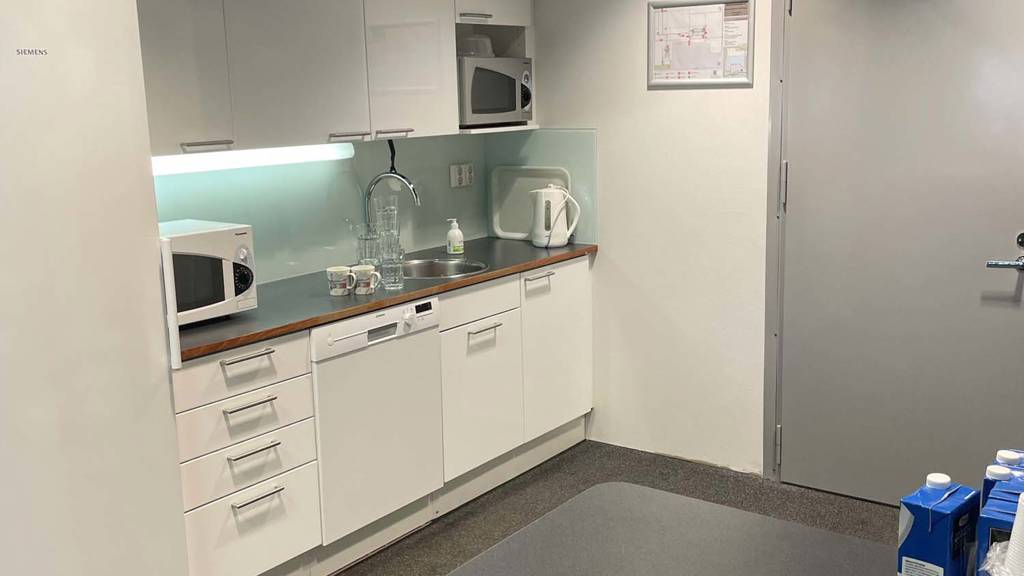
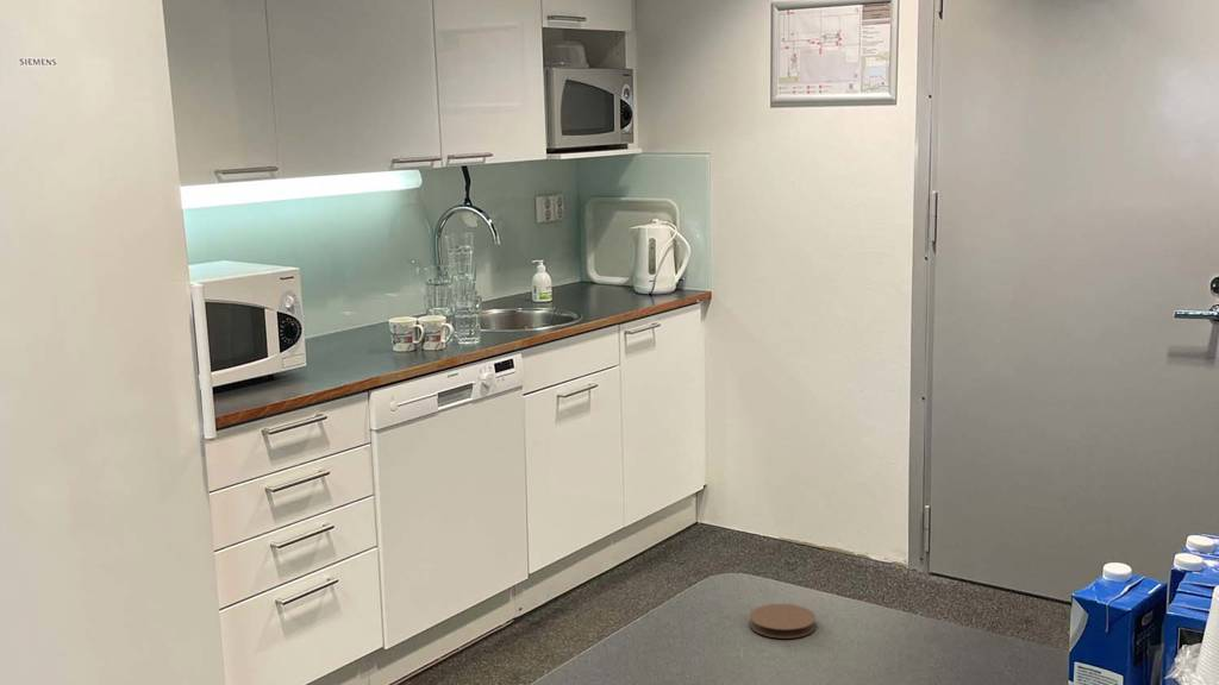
+ coaster (782, 620)
